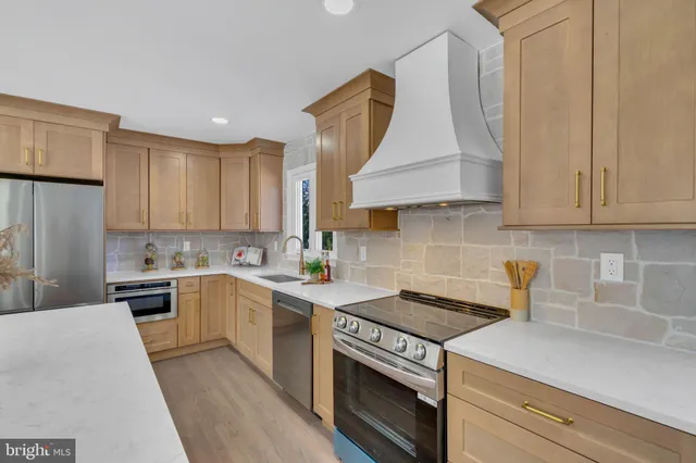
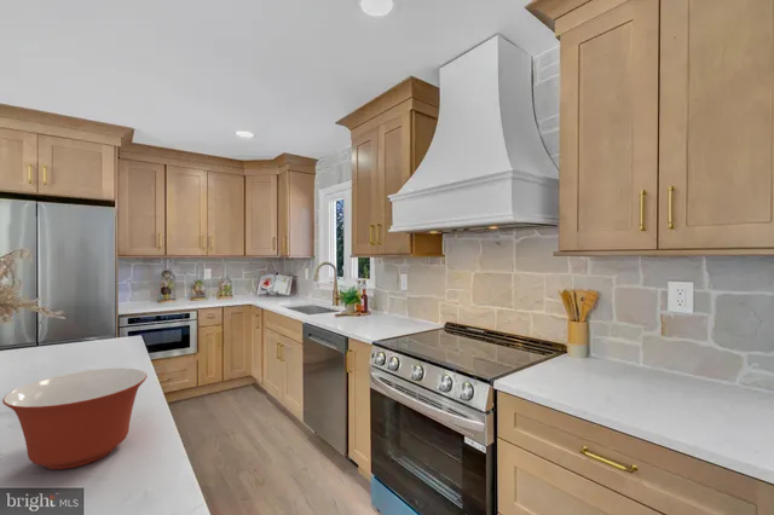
+ mixing bowl (81, 418)
